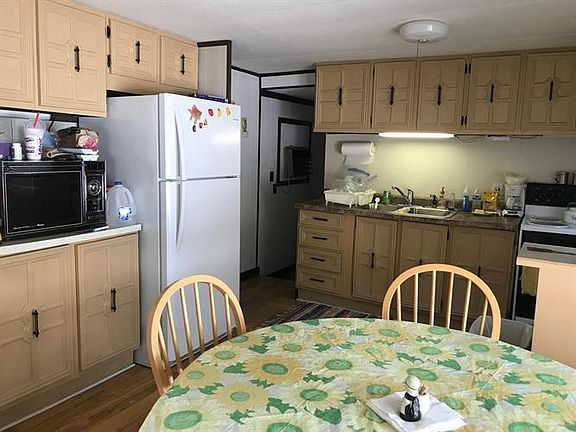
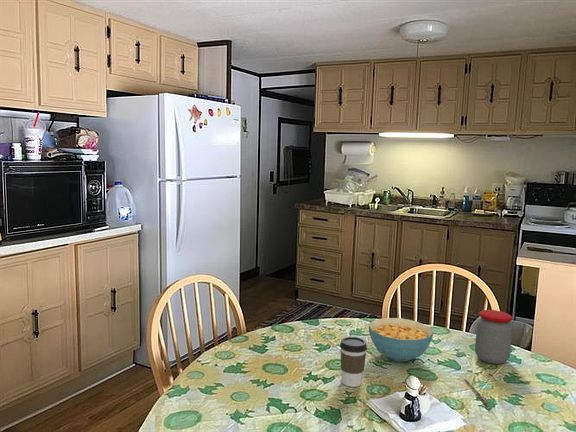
+ pen (475, 390)
+ cereal bowl (399, 343)
+ coffee cup (352, 361)
+ jar (493, 336)
